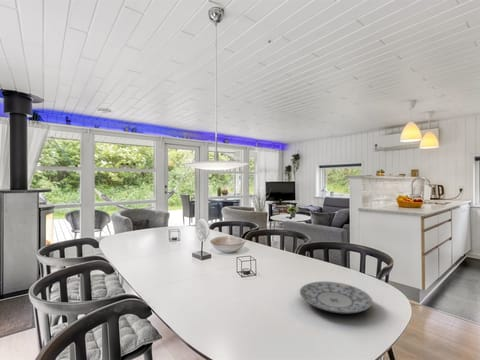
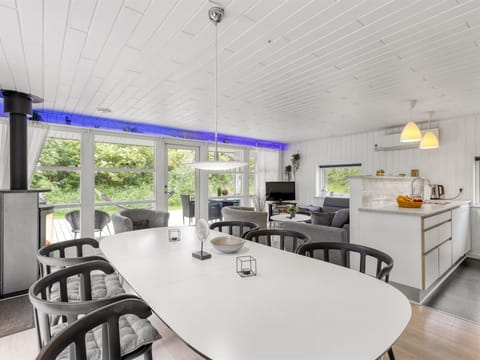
- plate (334, 298)
